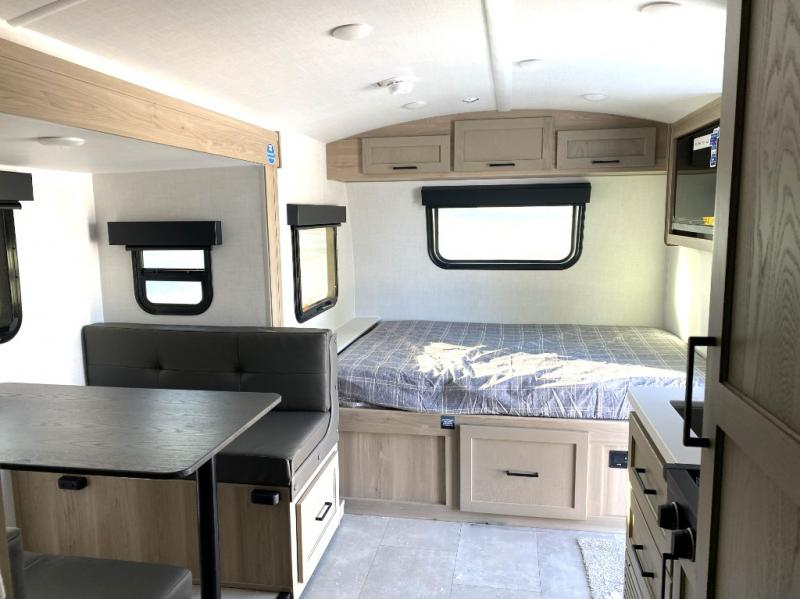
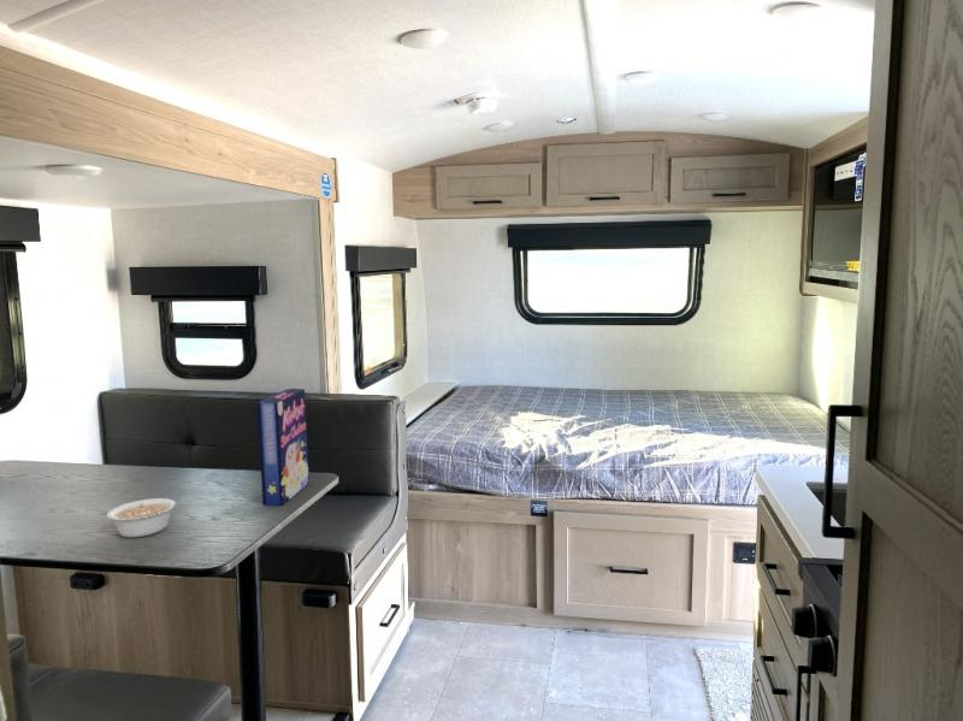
+ cereal box (284, 444)
+ legume (144, 515)
